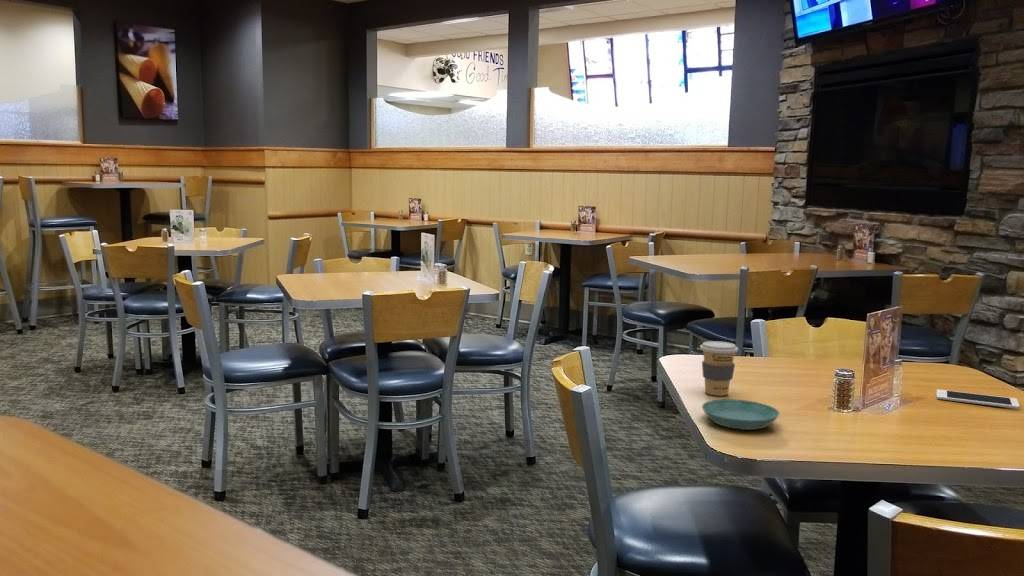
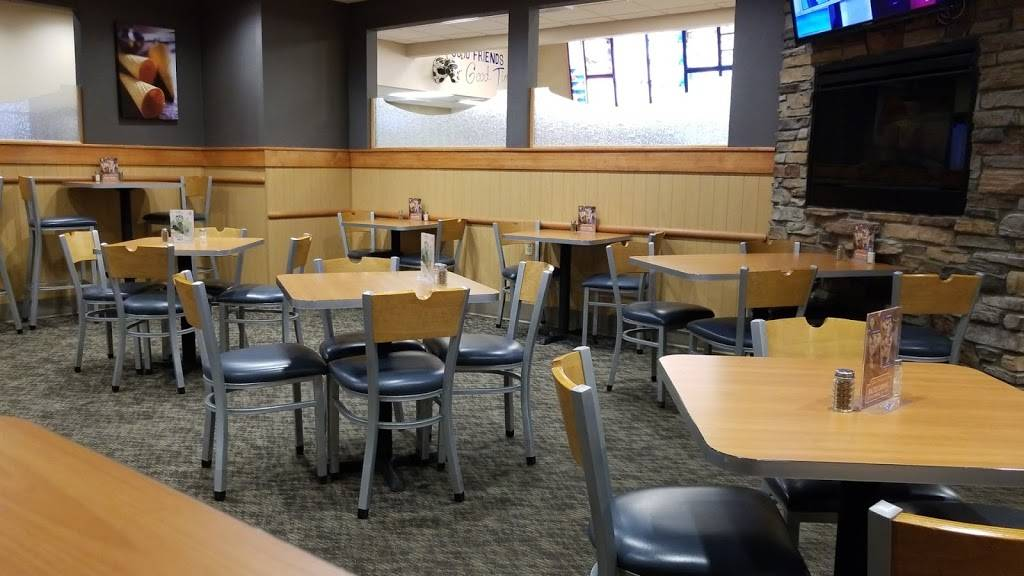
- cell phone (976, 398)
- saucer (739, 415)
- coffee cup (717, 368)
